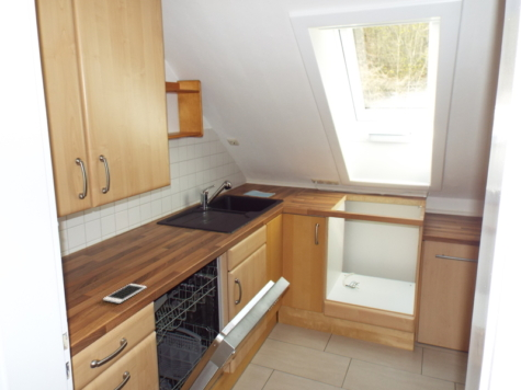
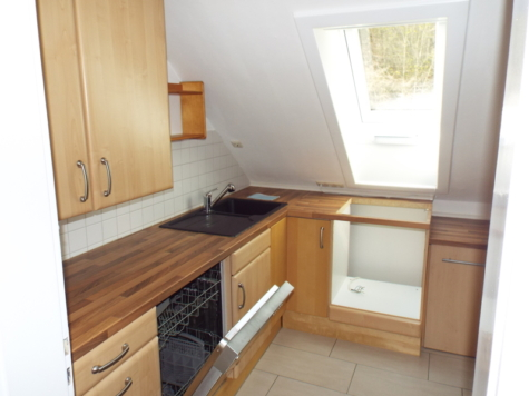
- cell phone (125, 292)
